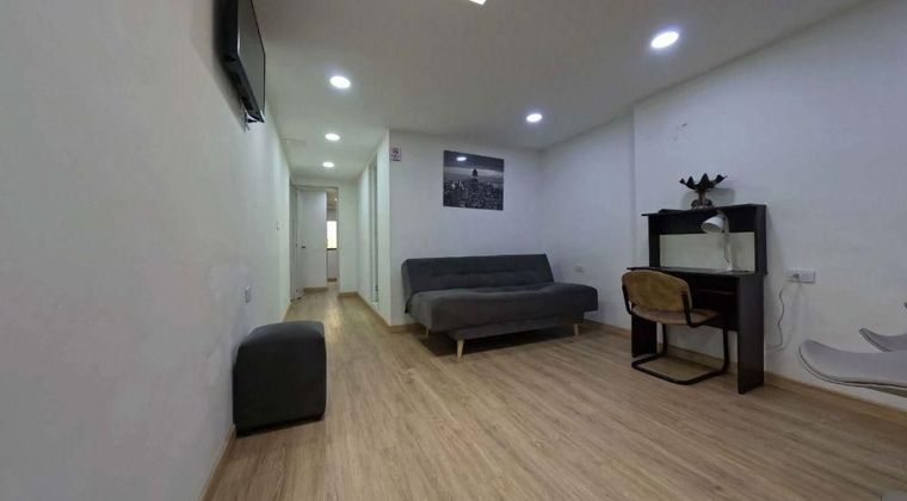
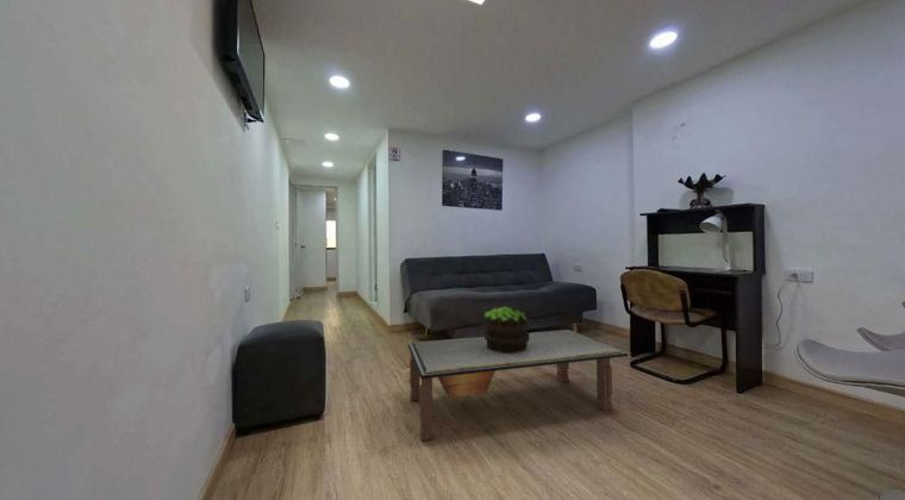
+ coffee table (511, 368)
+ potted plant (506, 326)
